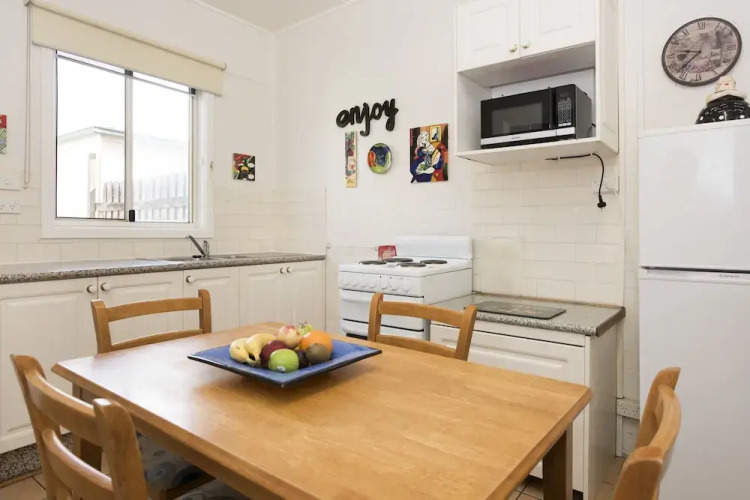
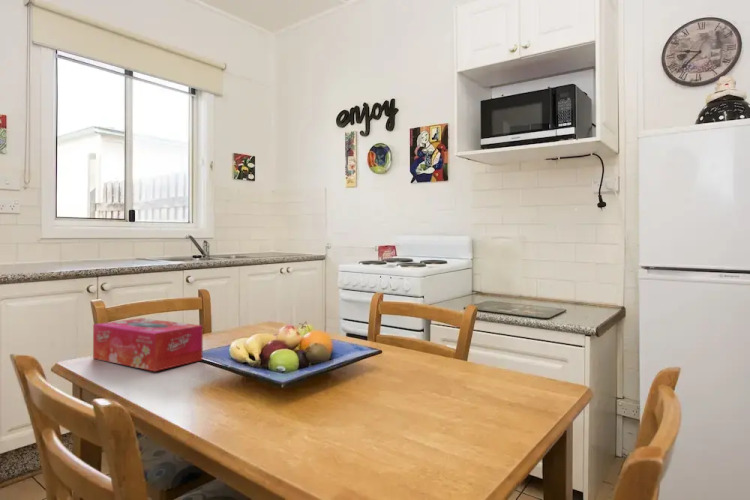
+ tissue box (147, 342)
